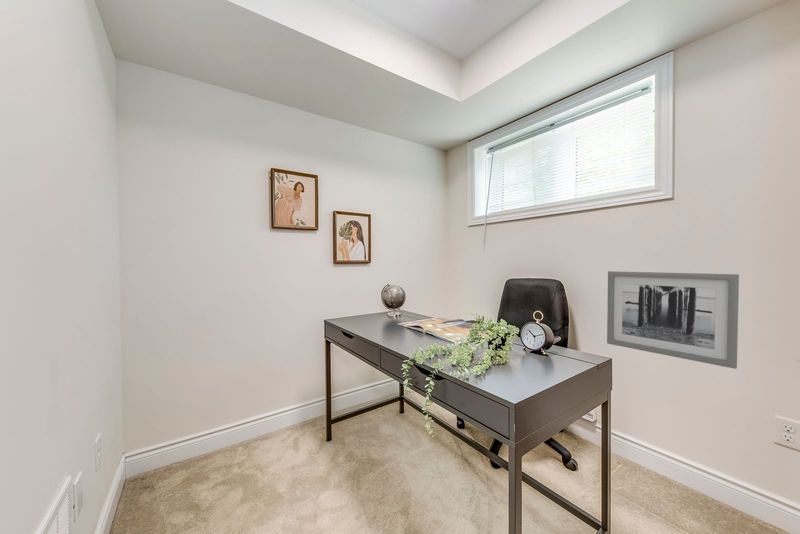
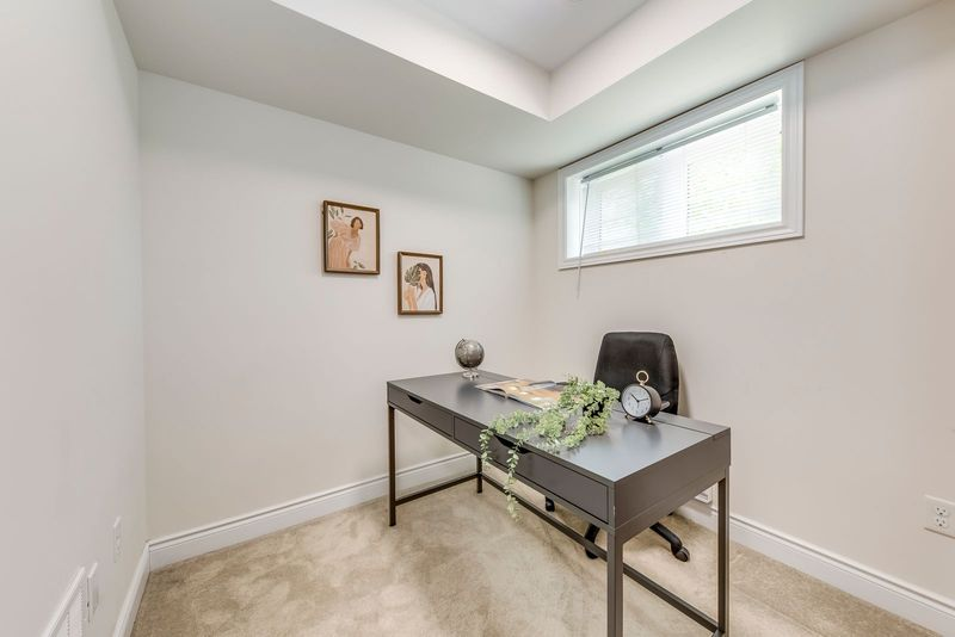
- wall art (664, 313)
